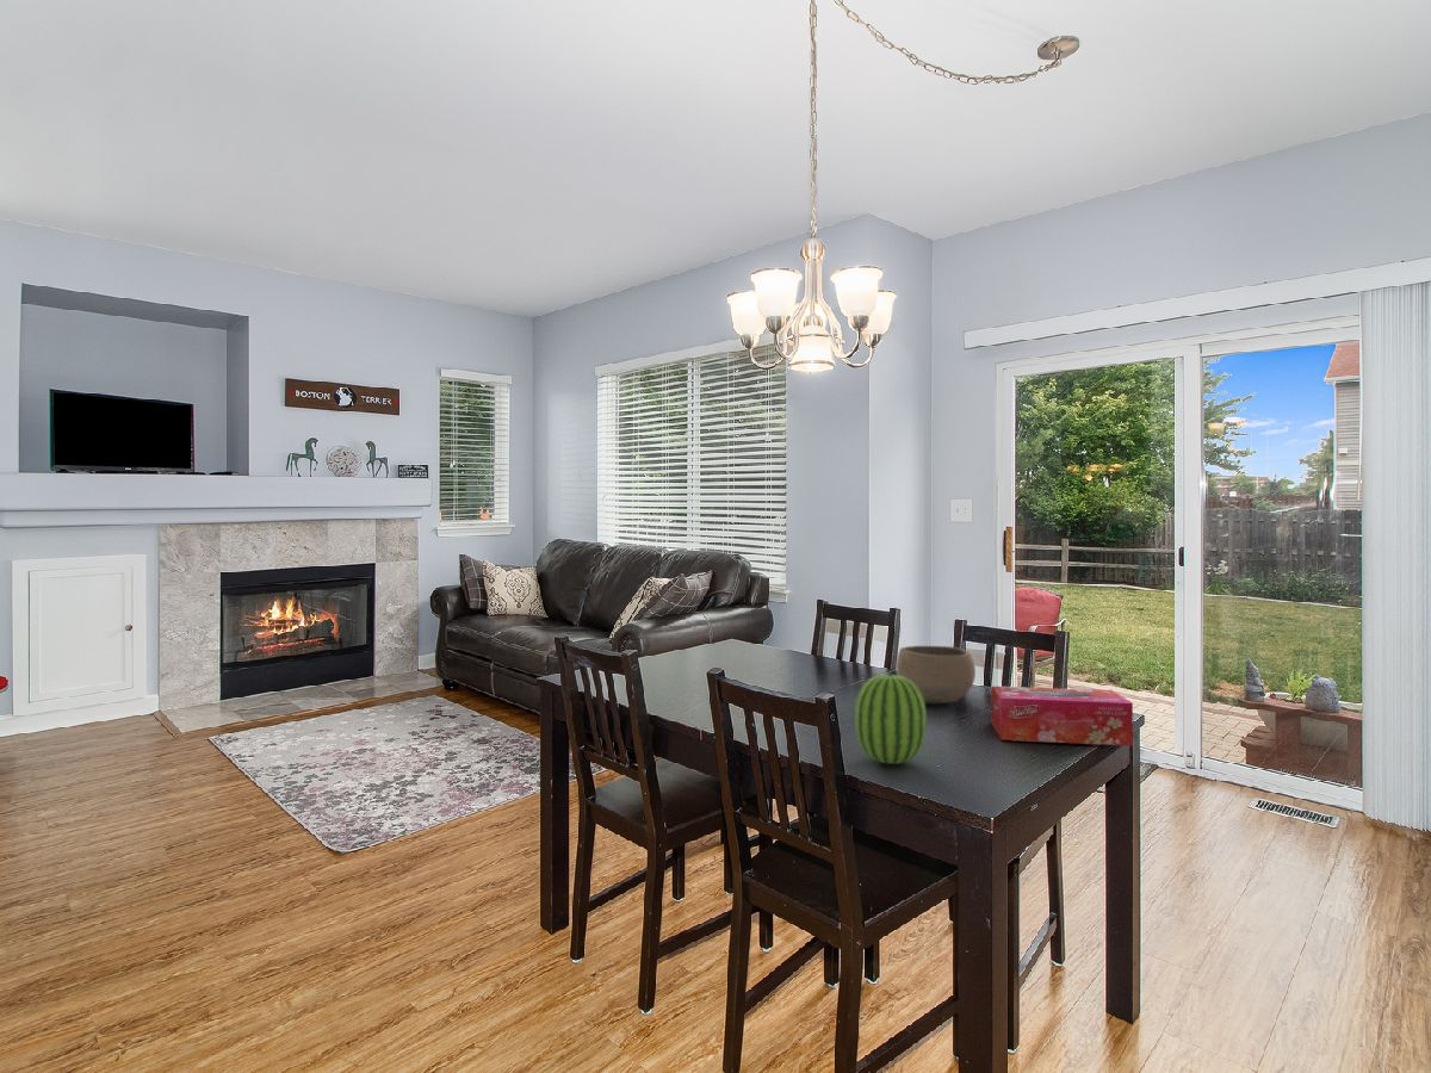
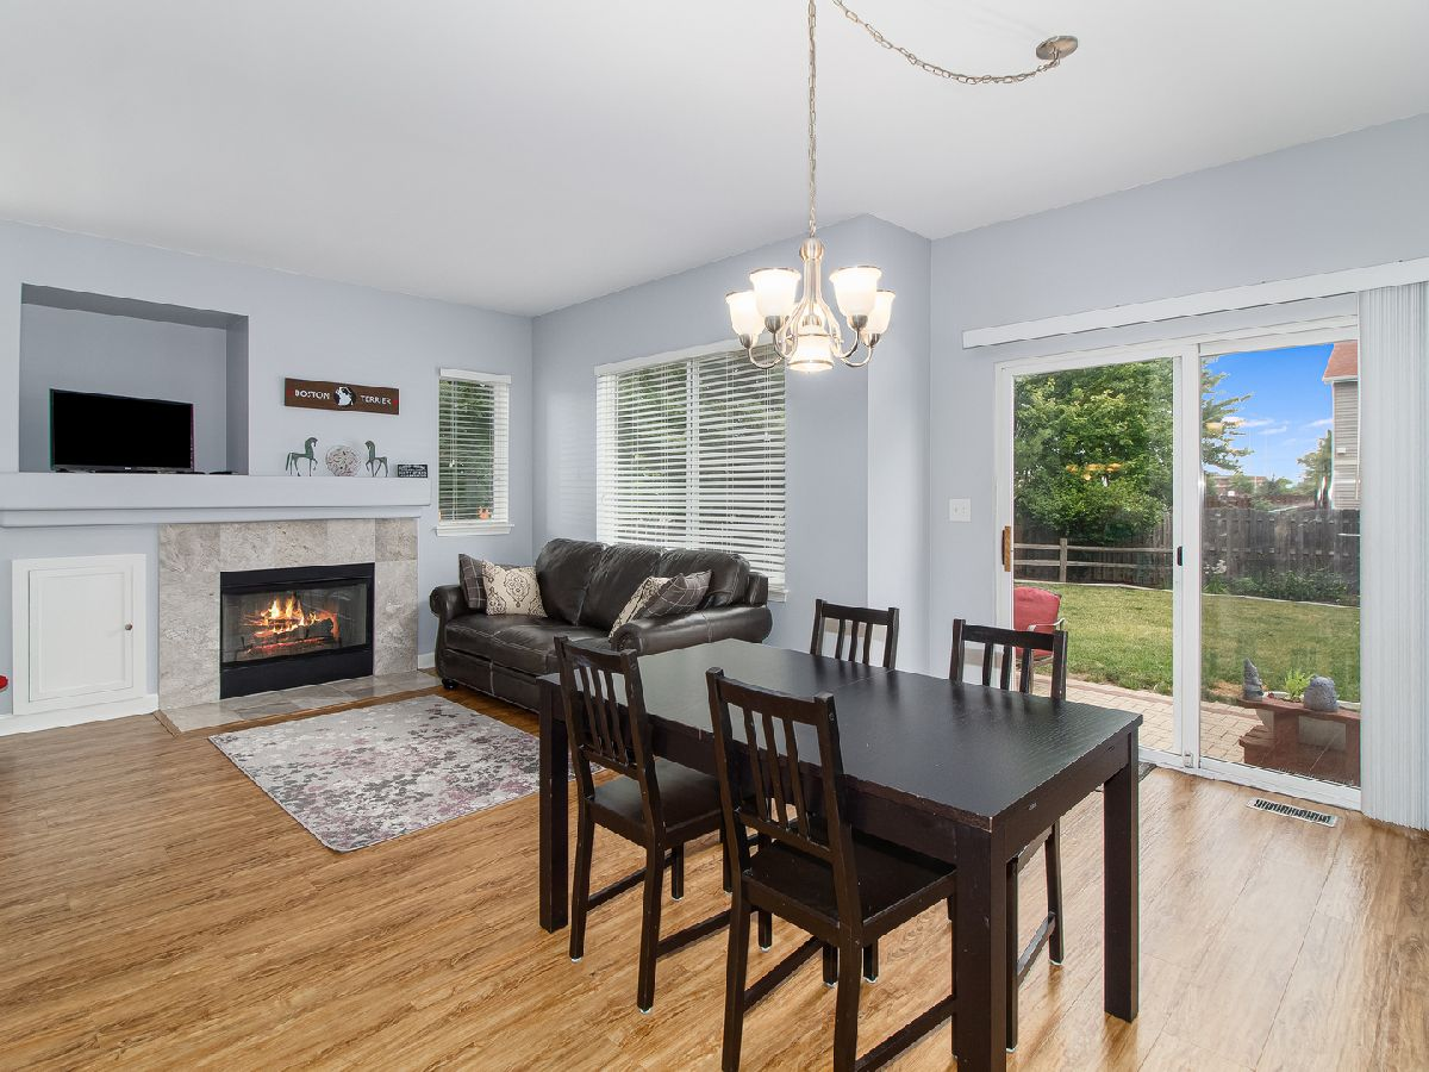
- bowl (935, 675)
- fruit (890, 715)
- tissue box (1058, 714)
